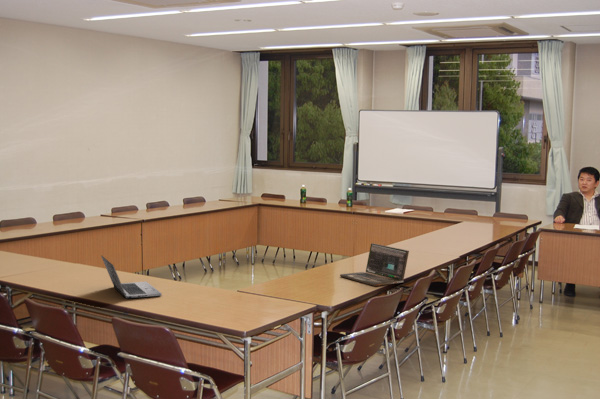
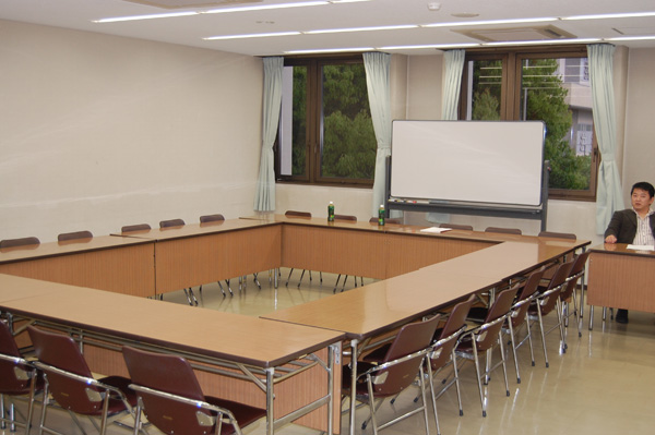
- laptop (374, 263)
- laptop (133, 282)
